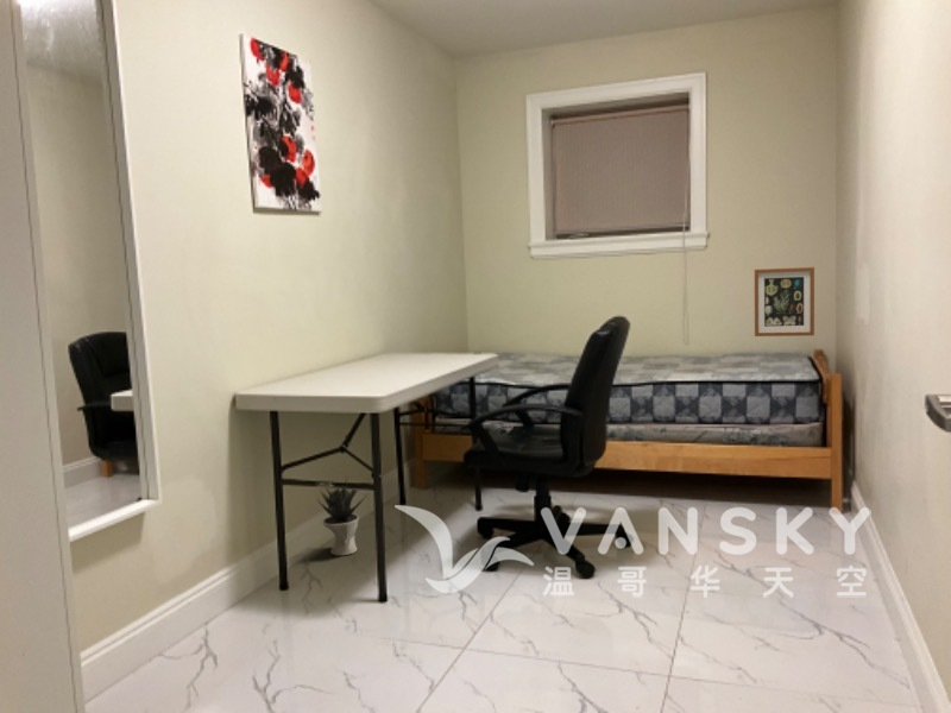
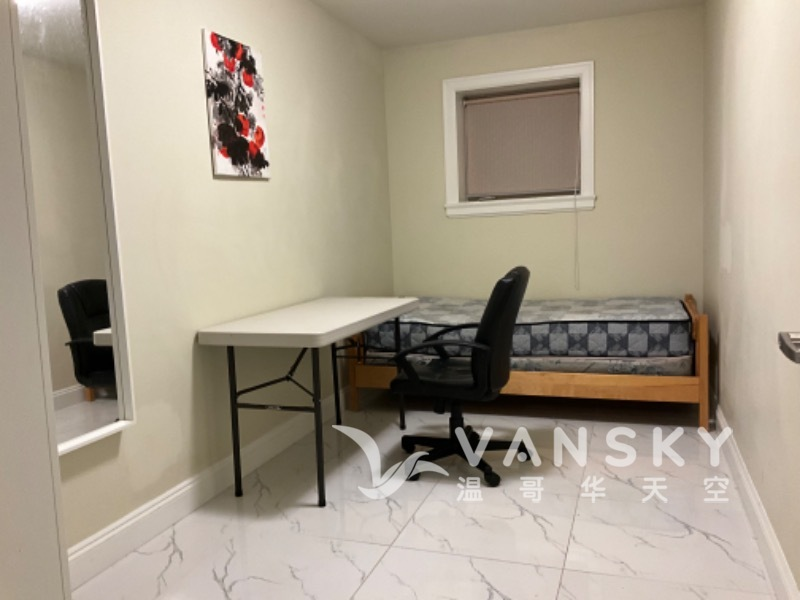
- potted plant (341, 515)
- wall art (783, 302)
